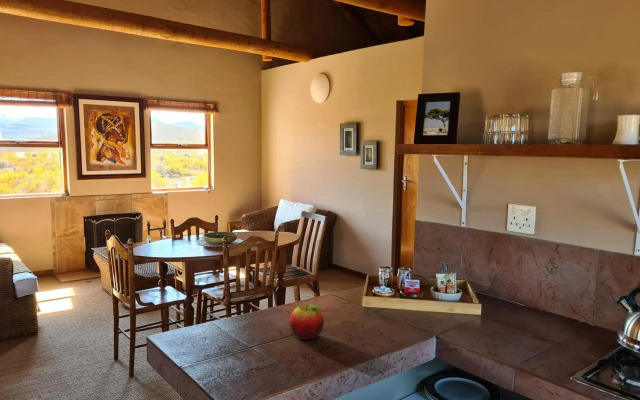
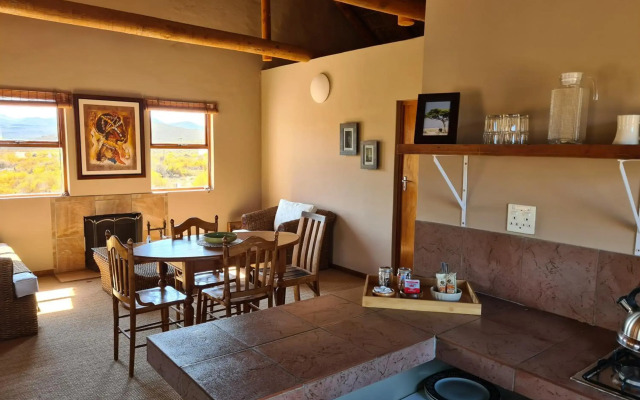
- fruit (306, 320)
